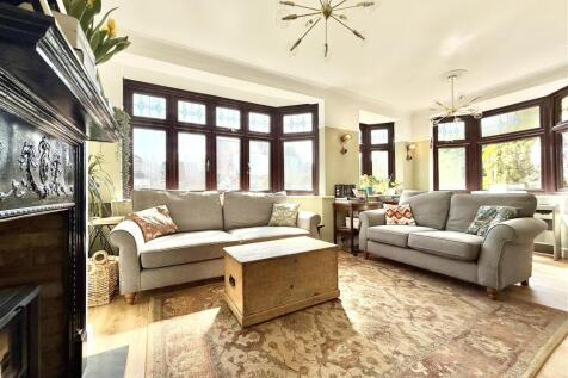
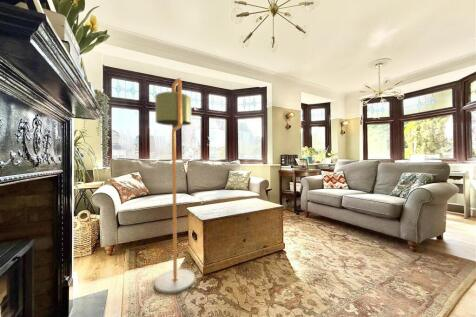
+ floor lamp (174, 182)
